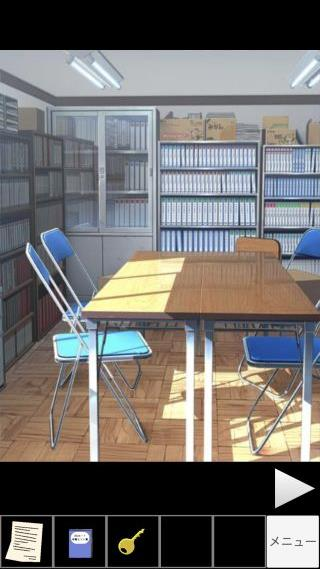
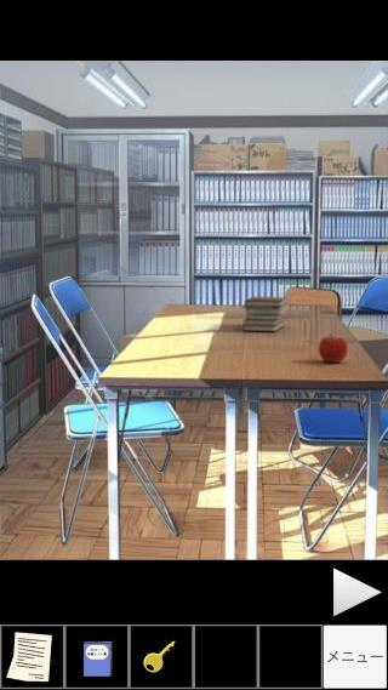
+ book stack (264, 313)
+ apple (332, 347)
